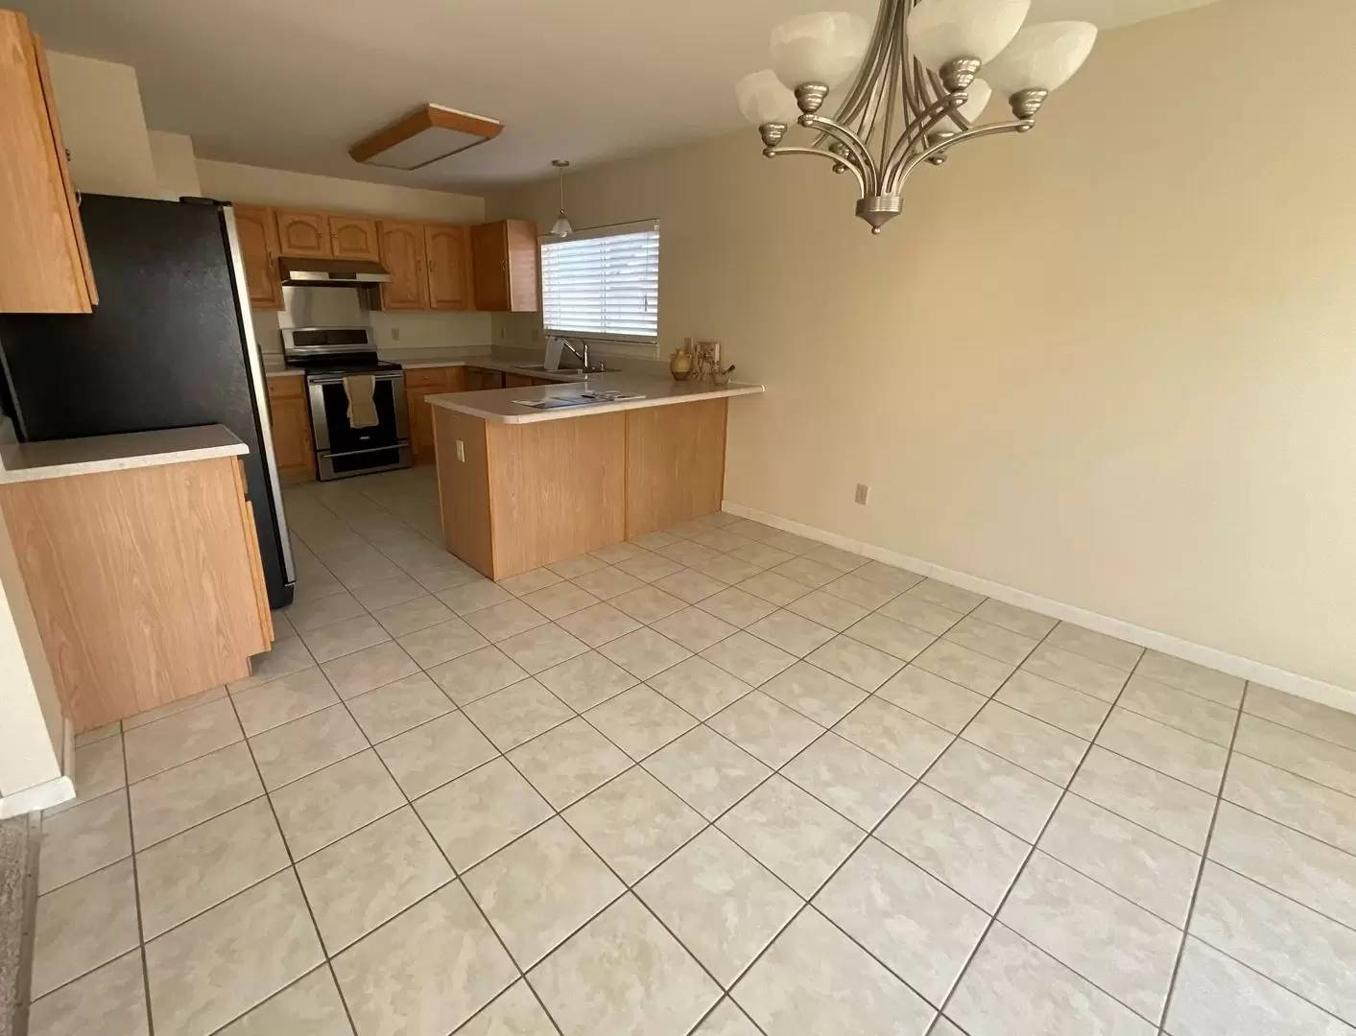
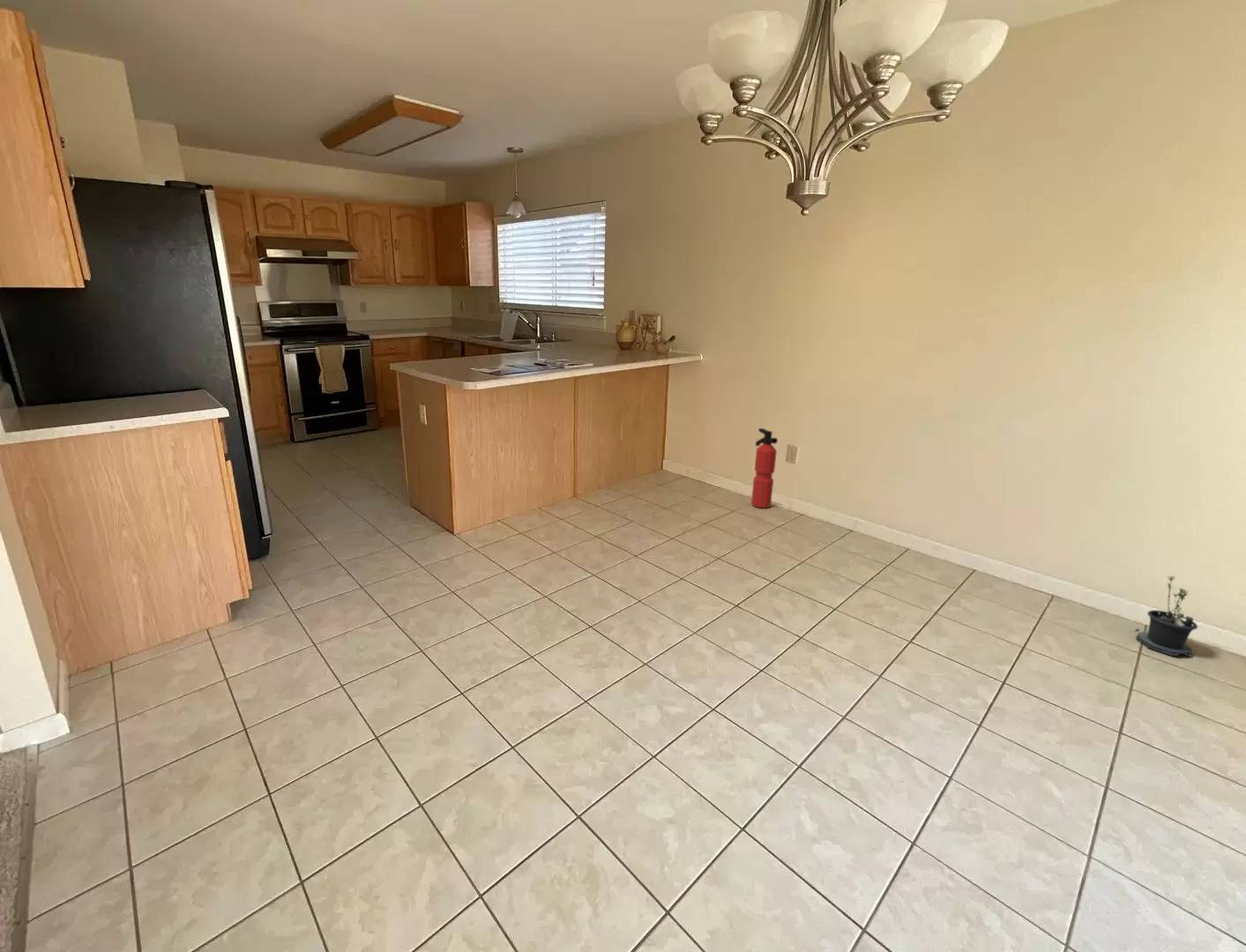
+ fire extinguisher (763, 468)
+ potted plant (1172, 613)
